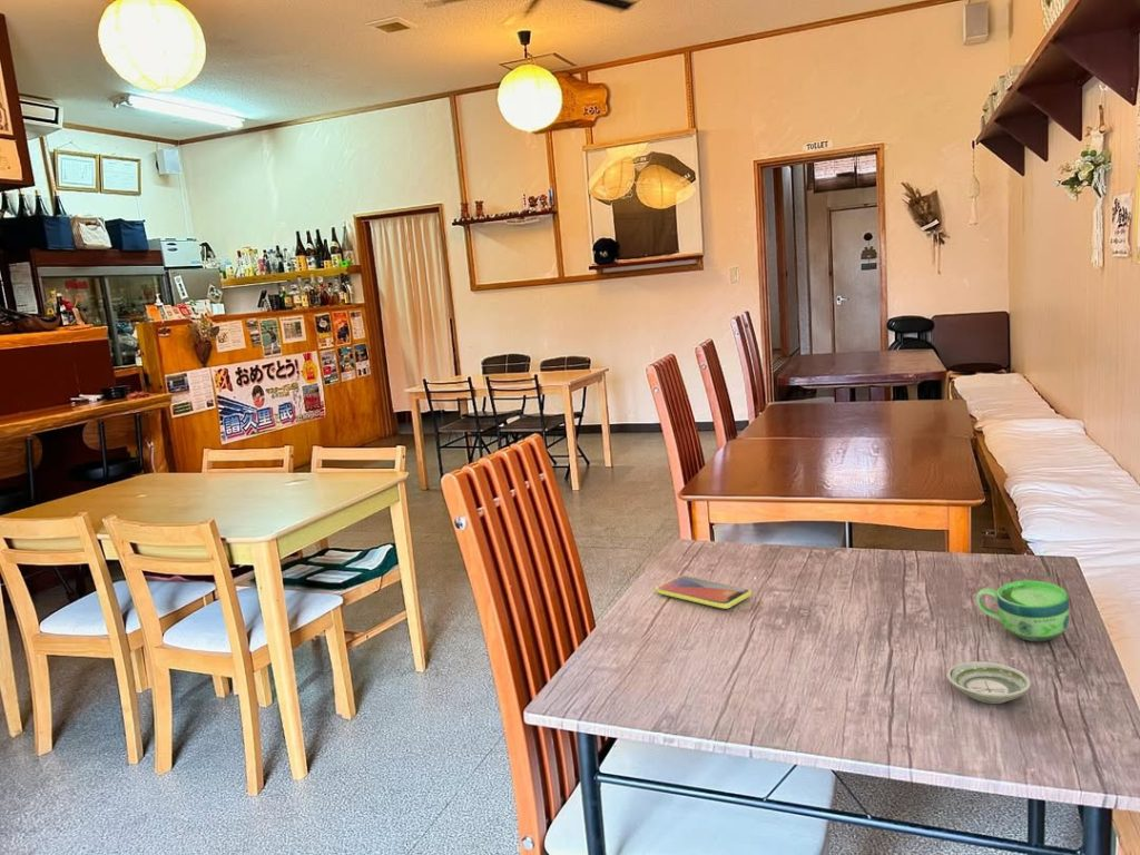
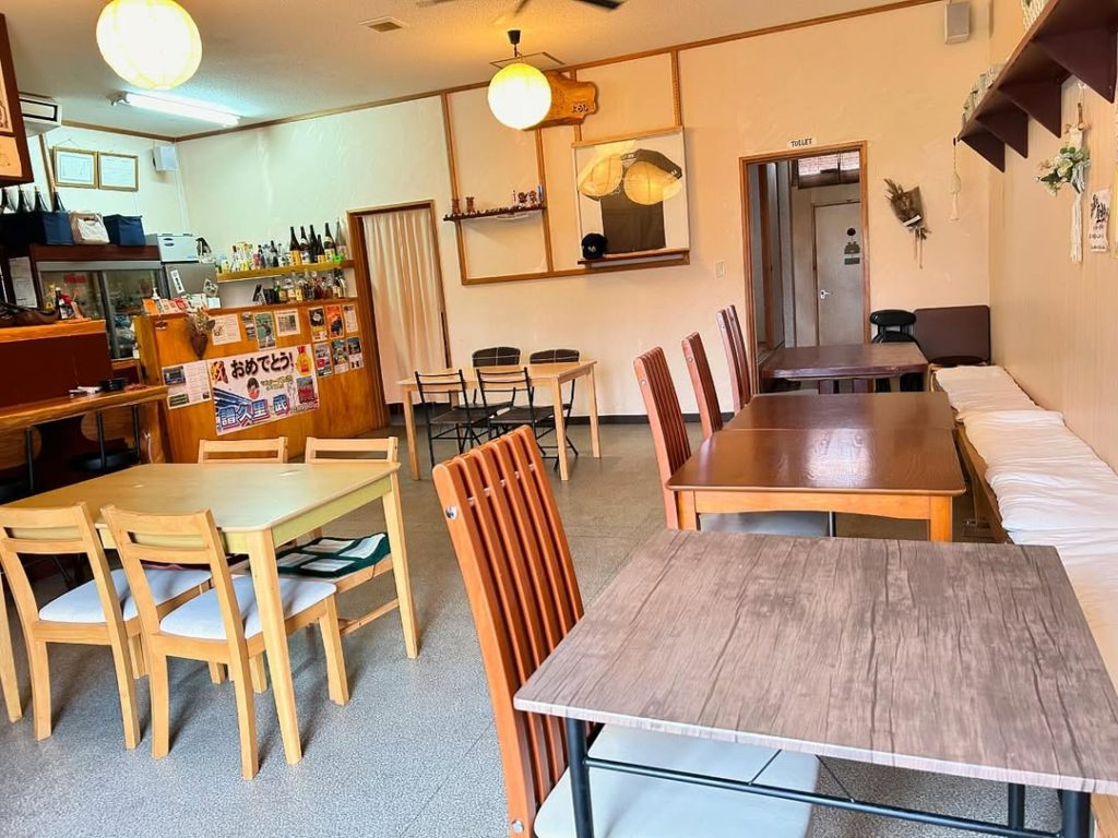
- saucer (987, 685)
- smartphone (702, 591)
- cup (1021, 611)
